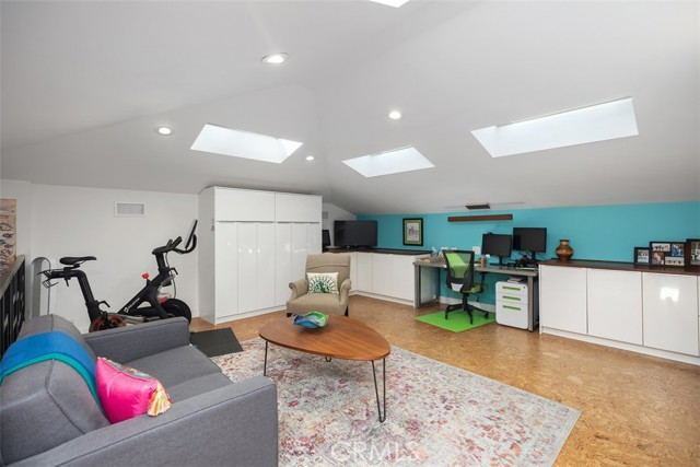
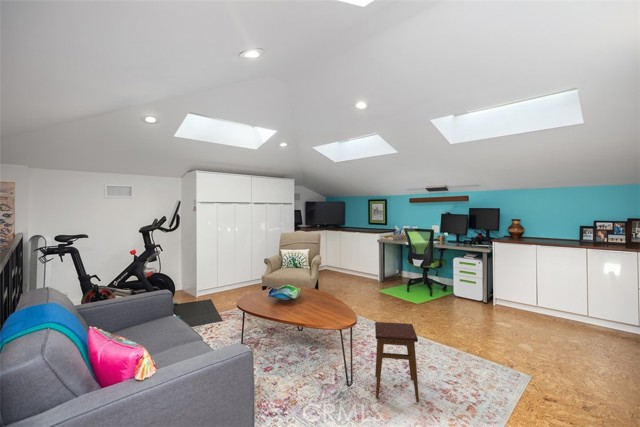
+ stool (395, 358)
